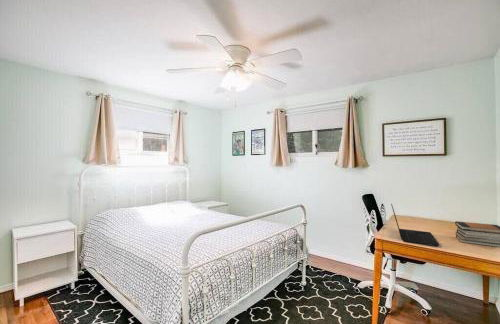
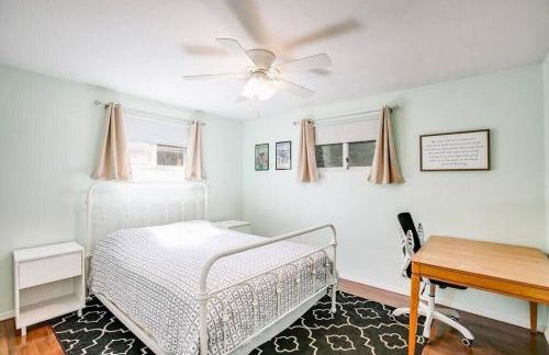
- book stack (479, 233)
- laptop (412, 230)
